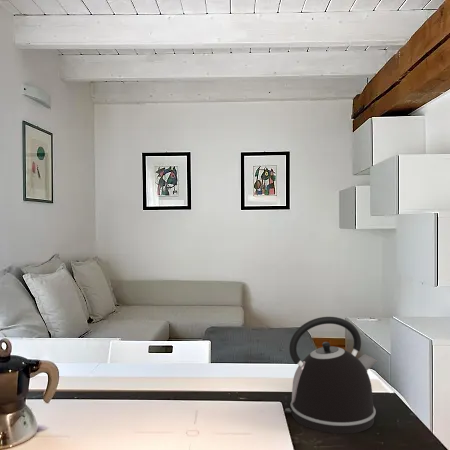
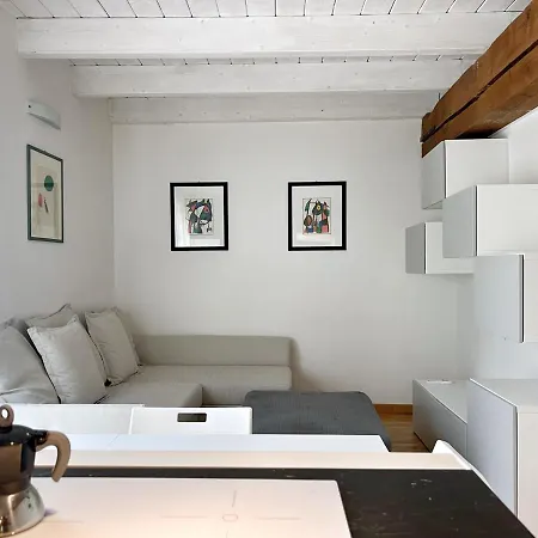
- kettle (331, 366)
